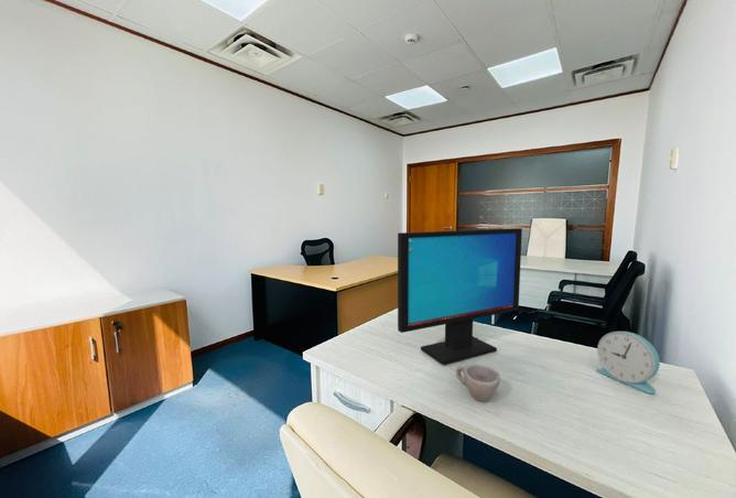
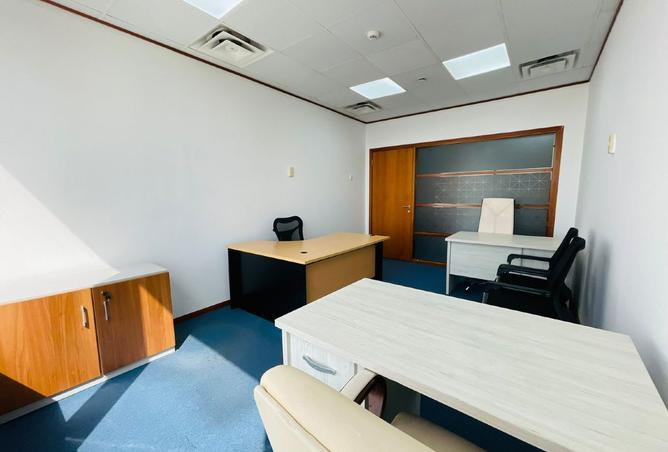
- alarm clock (629, 355)
- cup (475, 382)
- computer monitor (458, 291)
